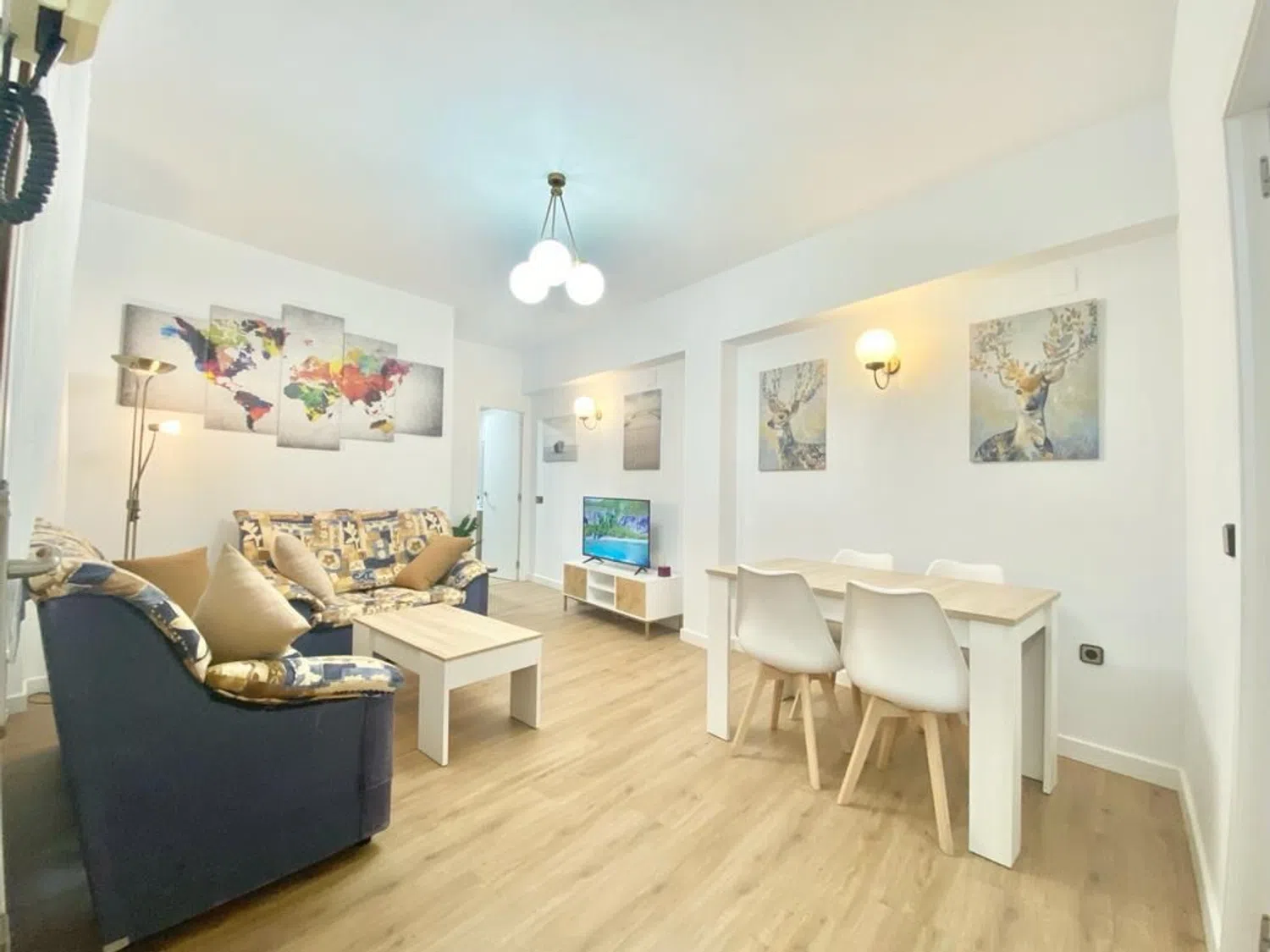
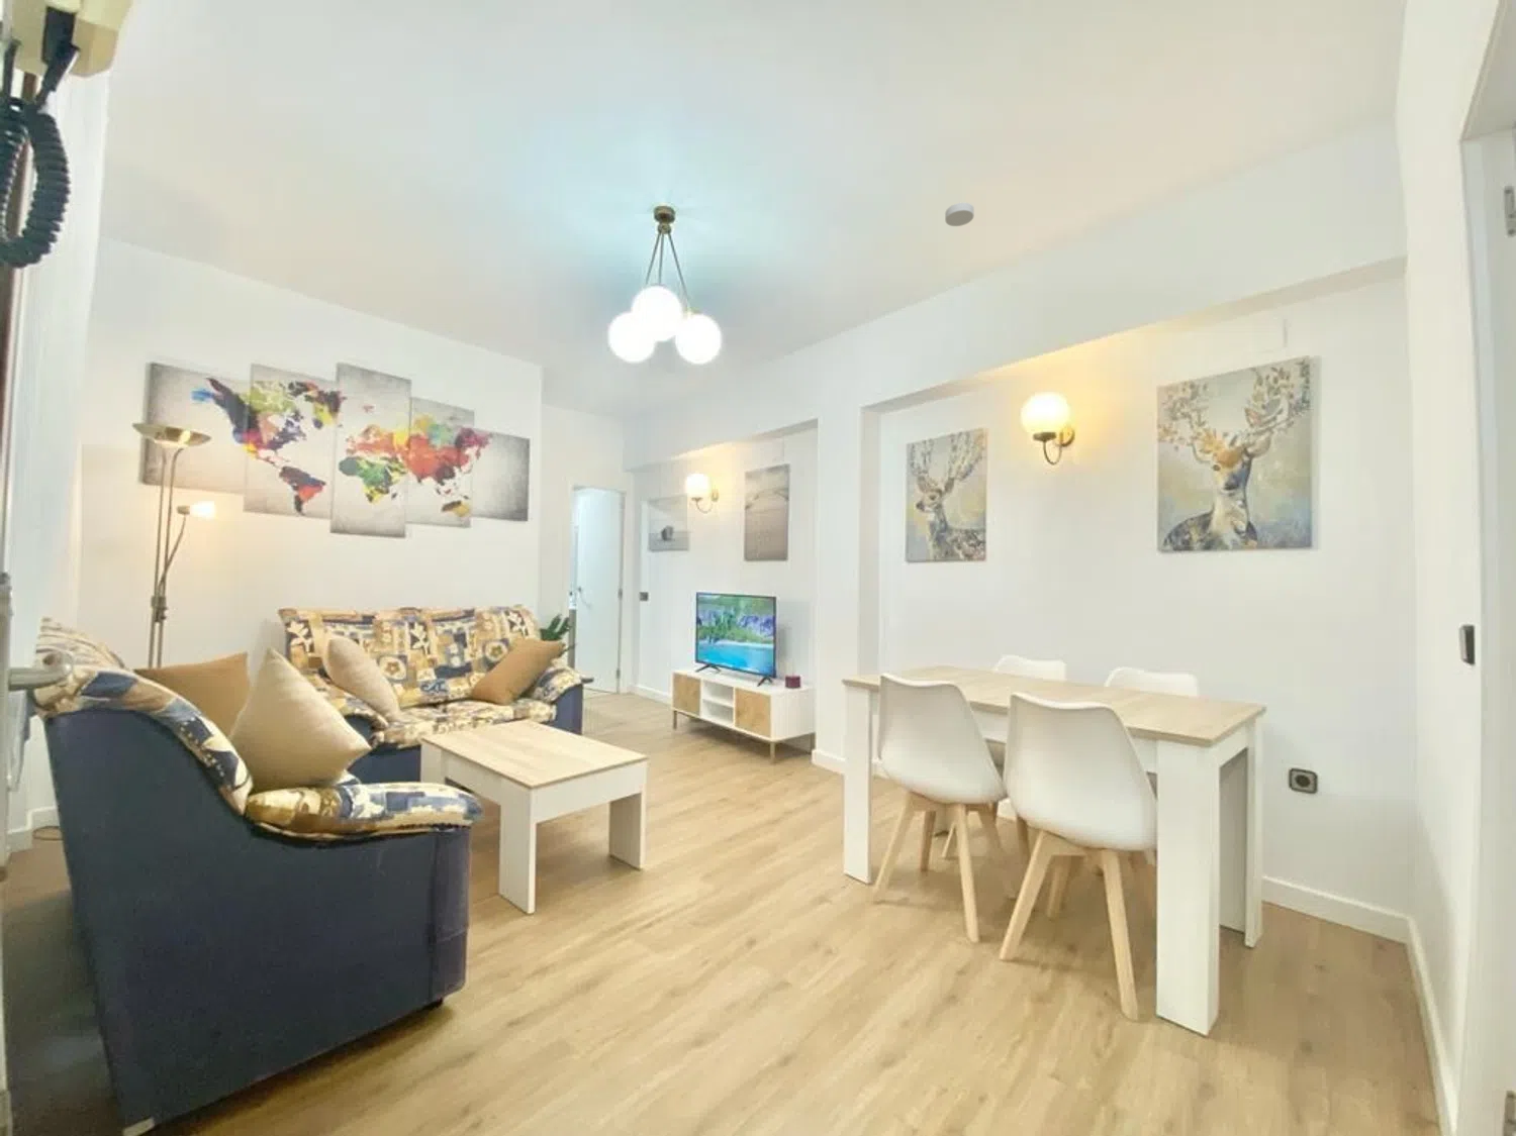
+ smoke detector (959, 212)
